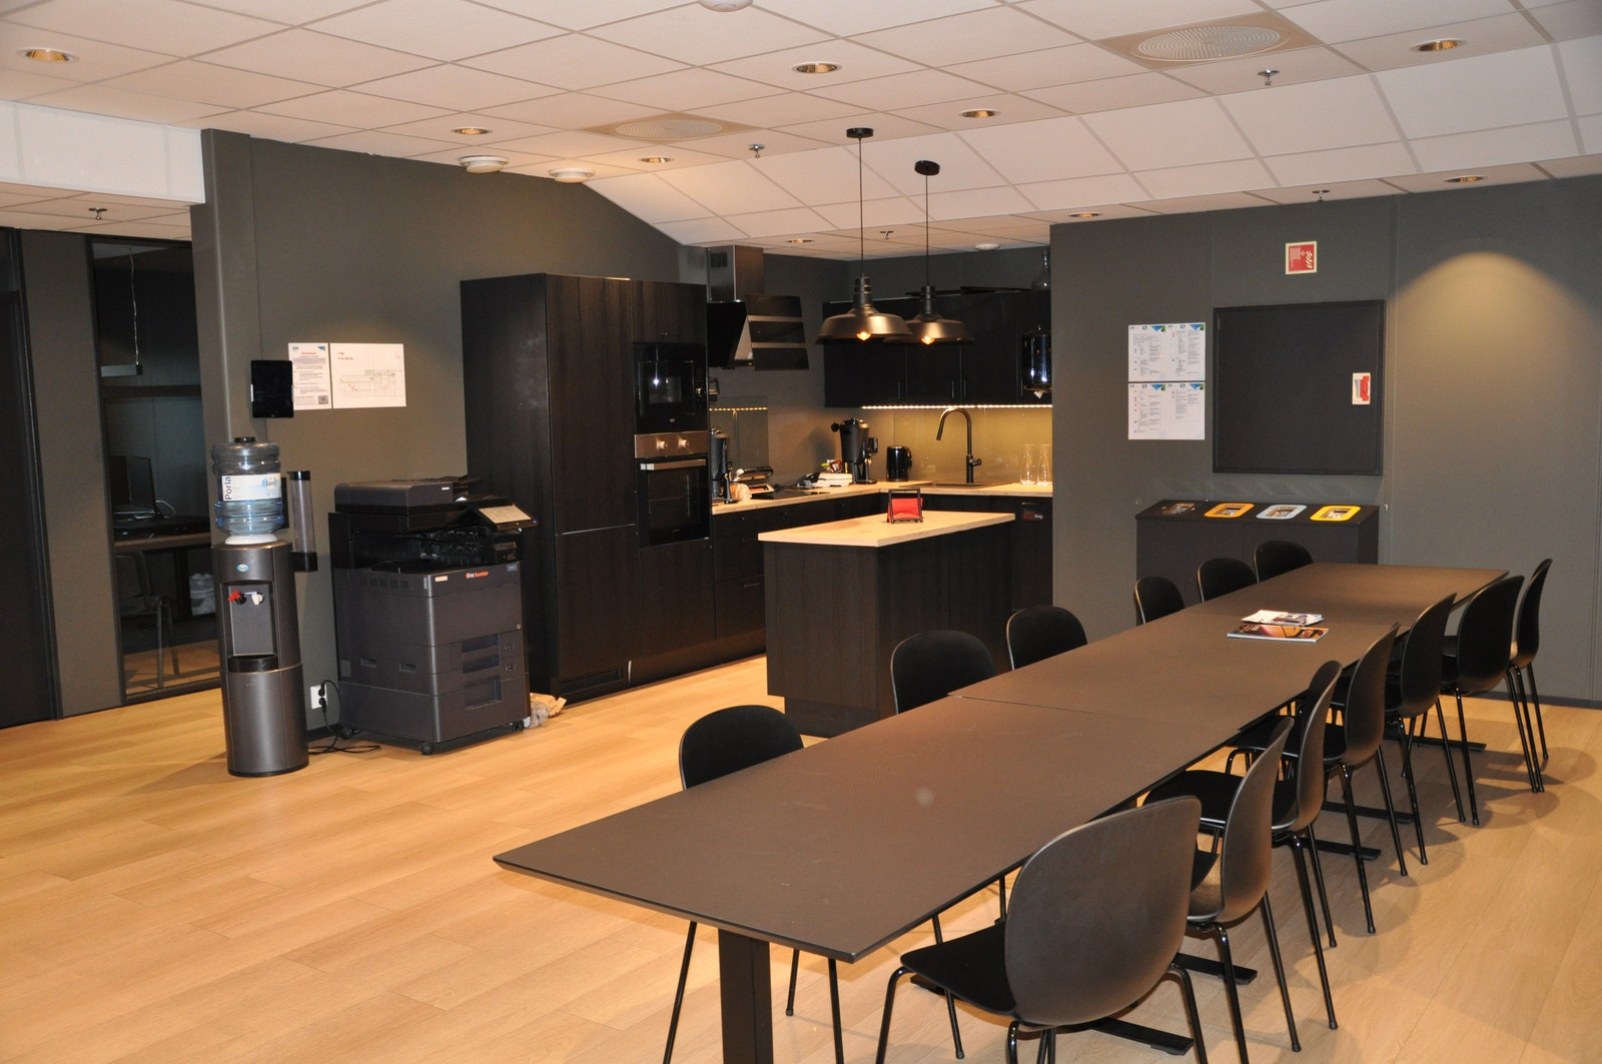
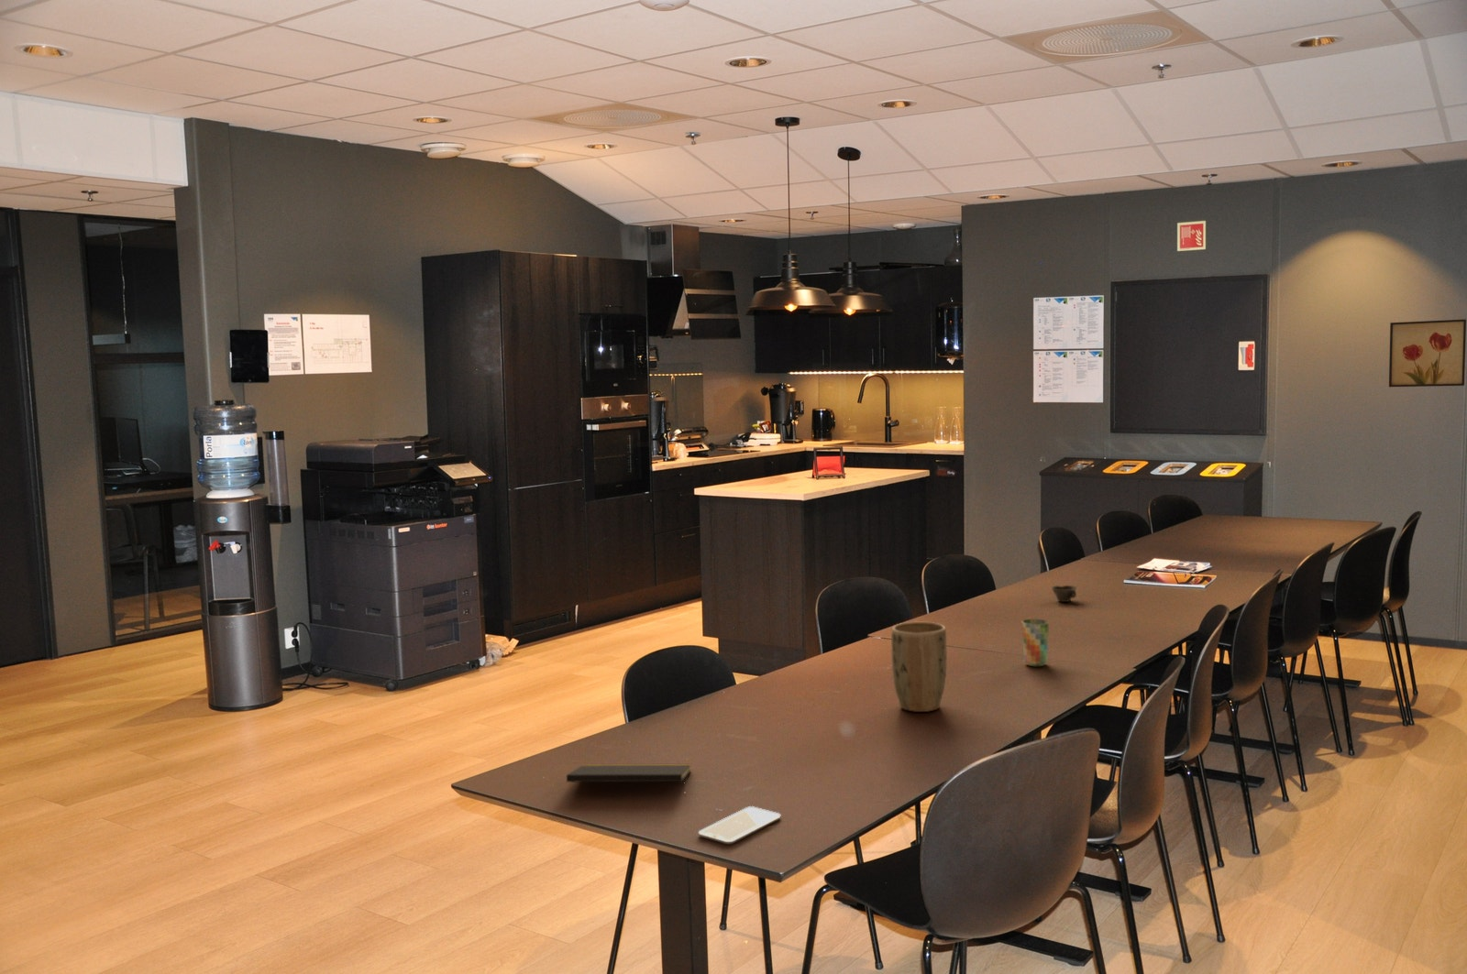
+ notepad (631, 773)
+ plant pot (919, 666)
+ cup (1035, 642)
+ wall art (1427, 353)
+ smartphone (739, 825)
+ cup (1065, 594)
